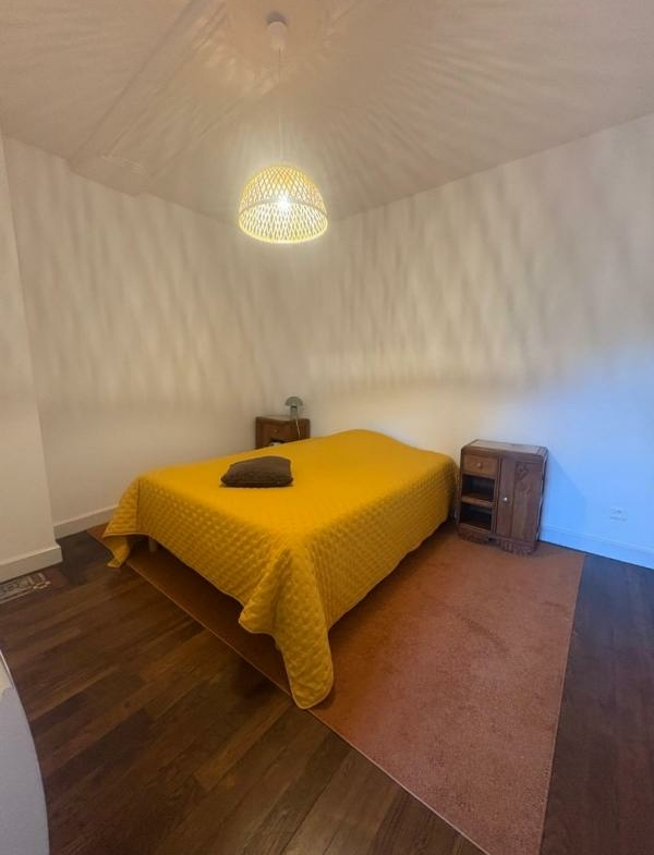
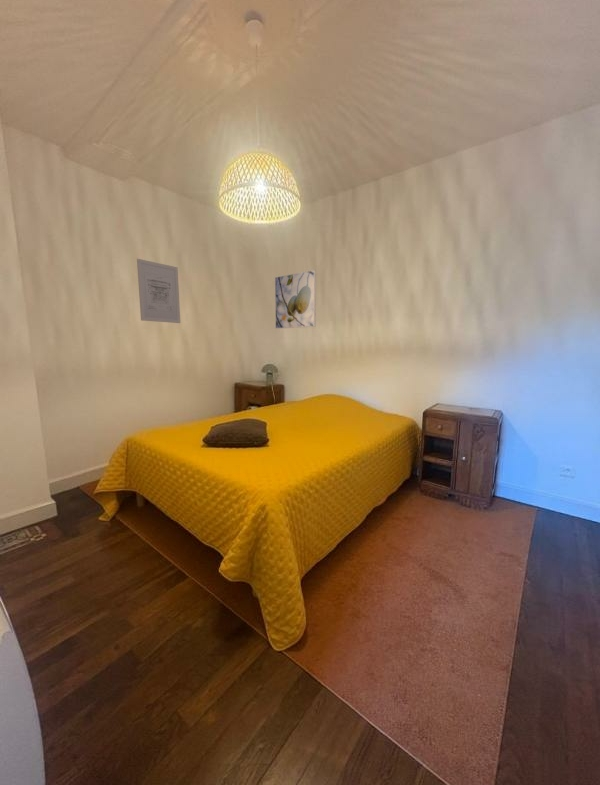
+ wall art (159, 292)
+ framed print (294, 301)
